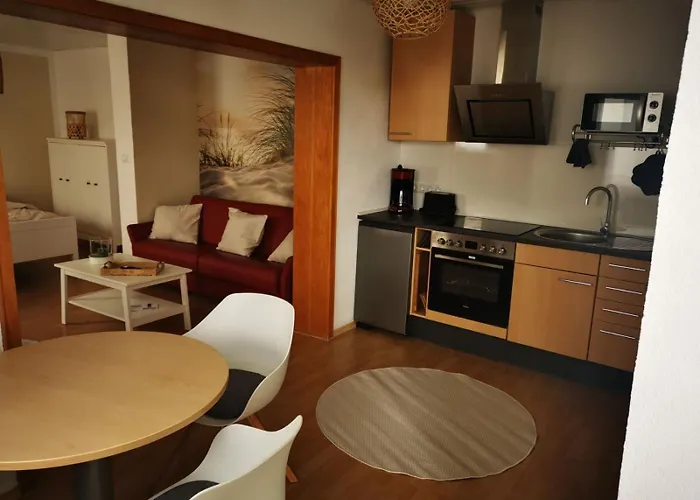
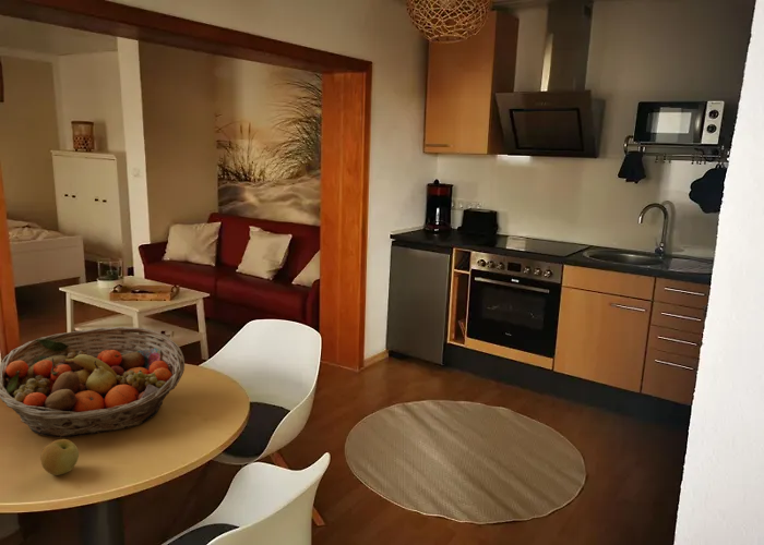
+ fruit basket (95, 378)
+ apple (60, 457)
